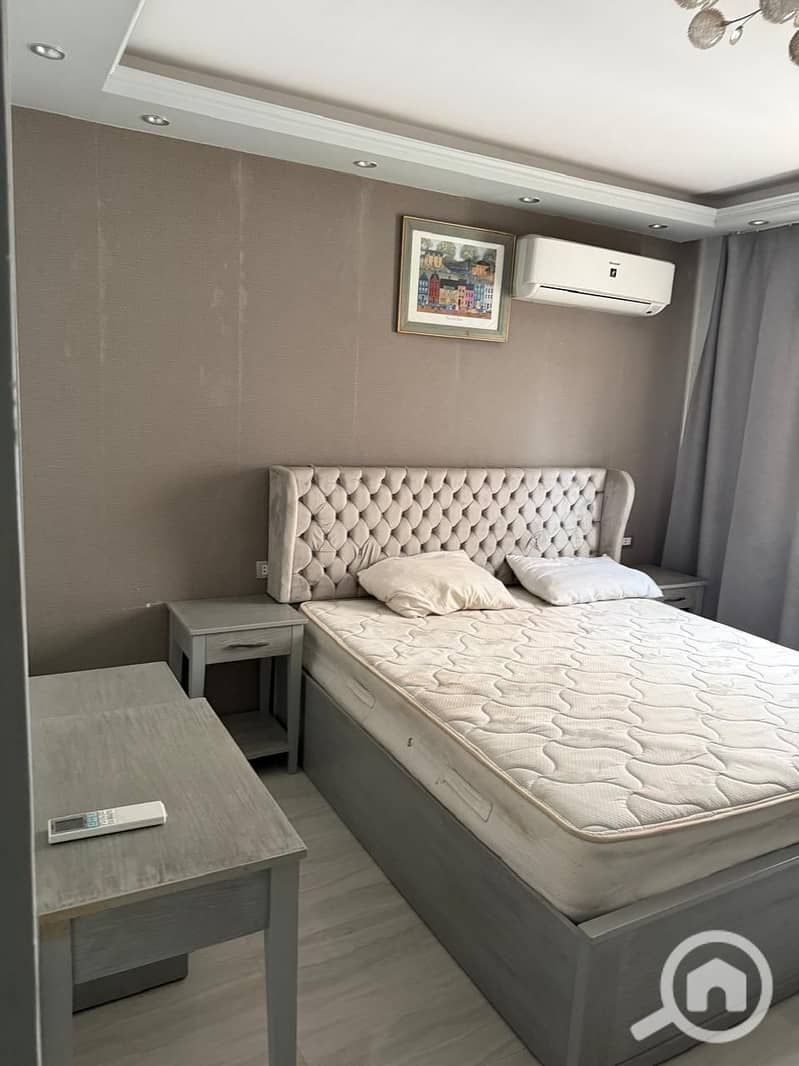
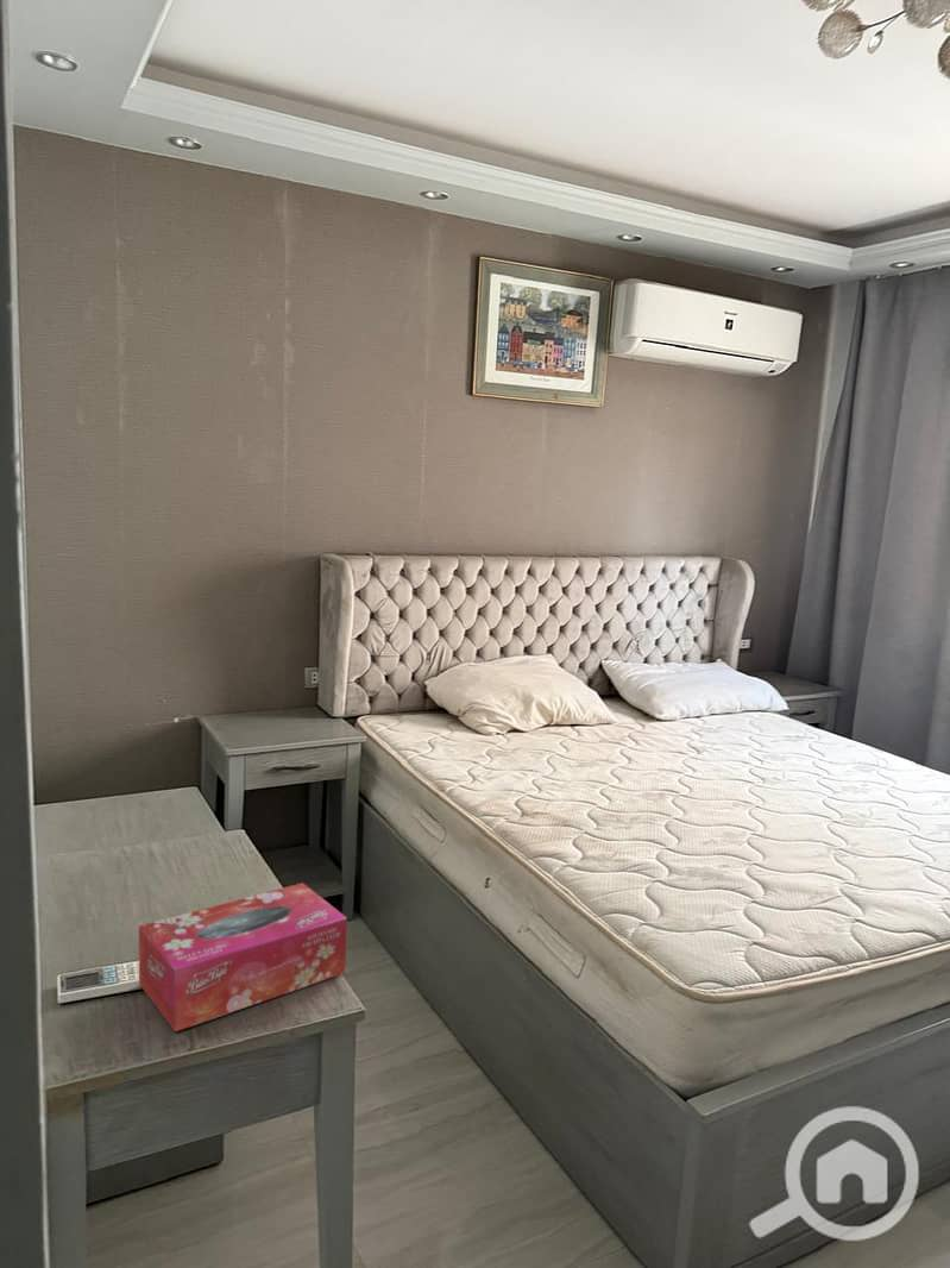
+ tissue box (244, 949)
